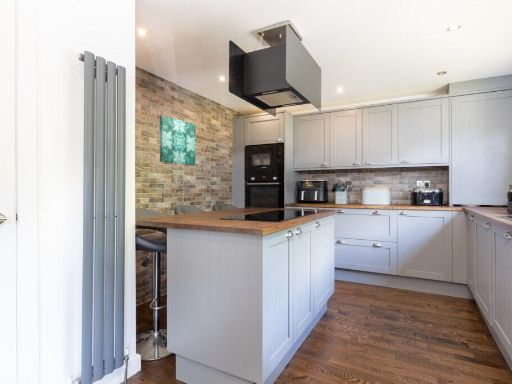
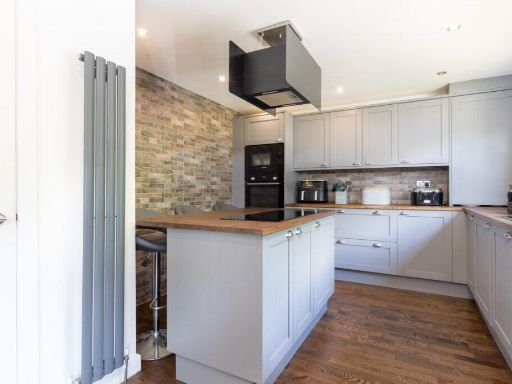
- wall art (178, 142)
